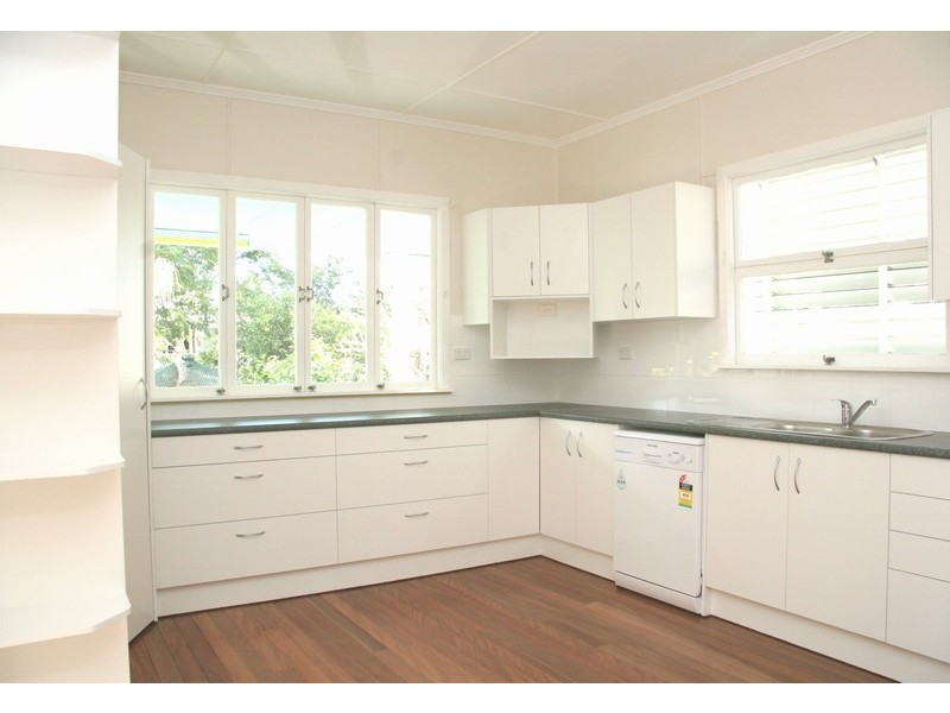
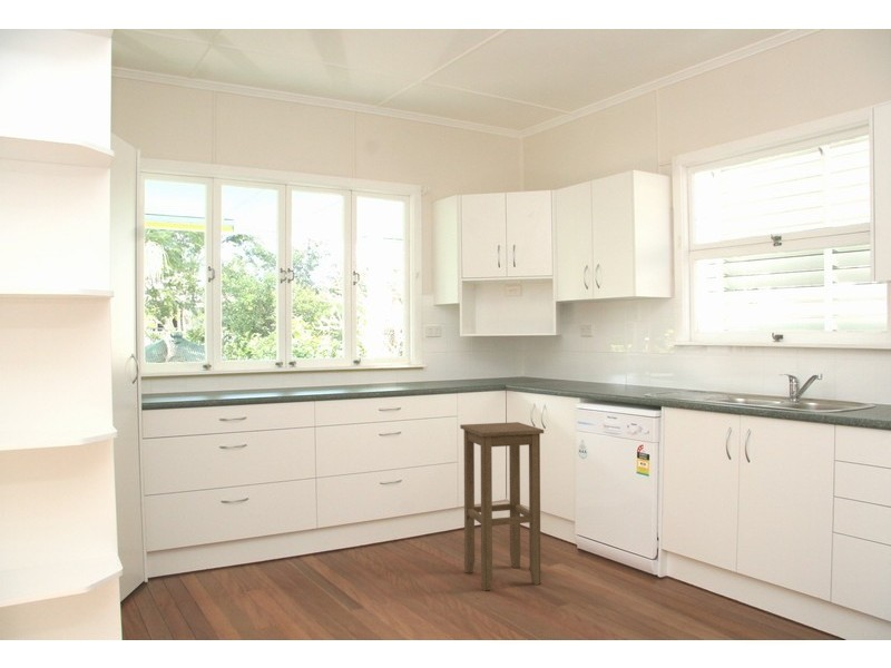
+ stool (501, 504)
